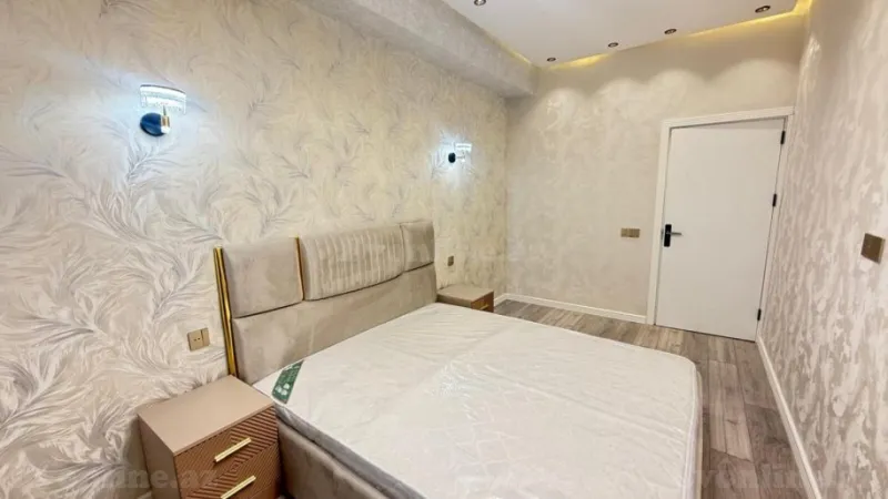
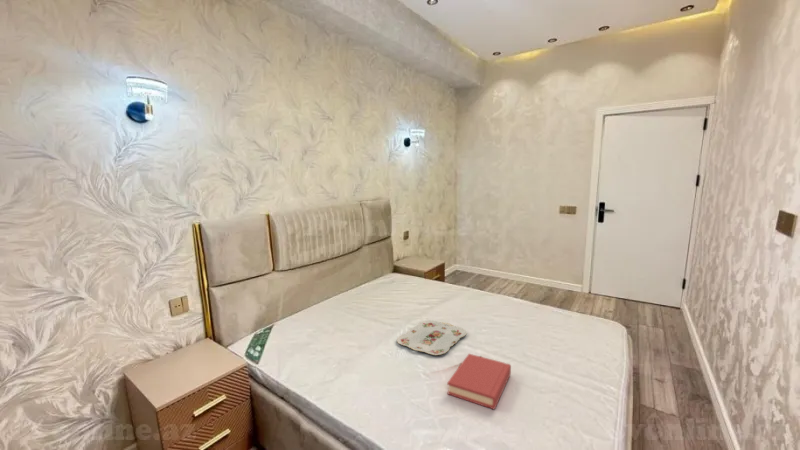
+ hardback book (480, 378)
+ serving tray (432, 336)
